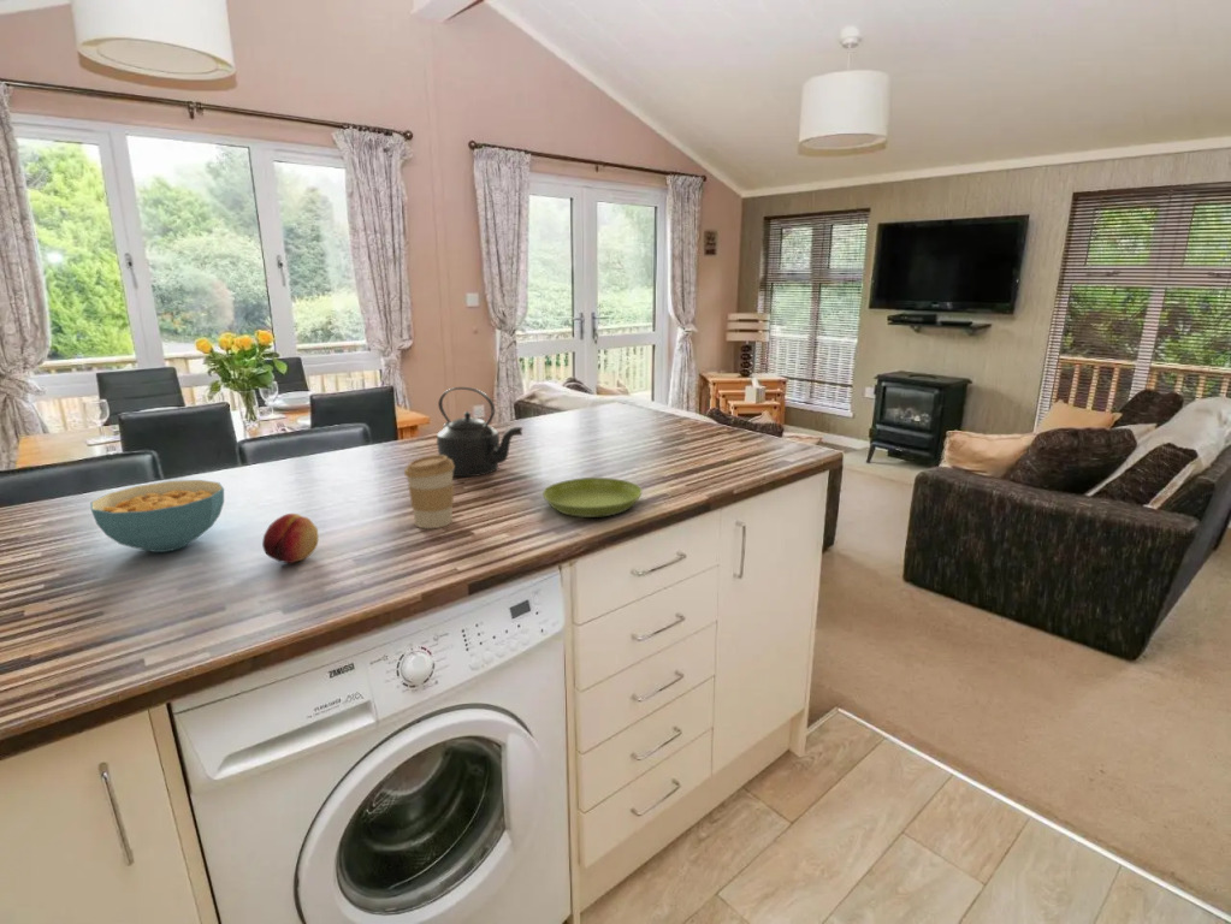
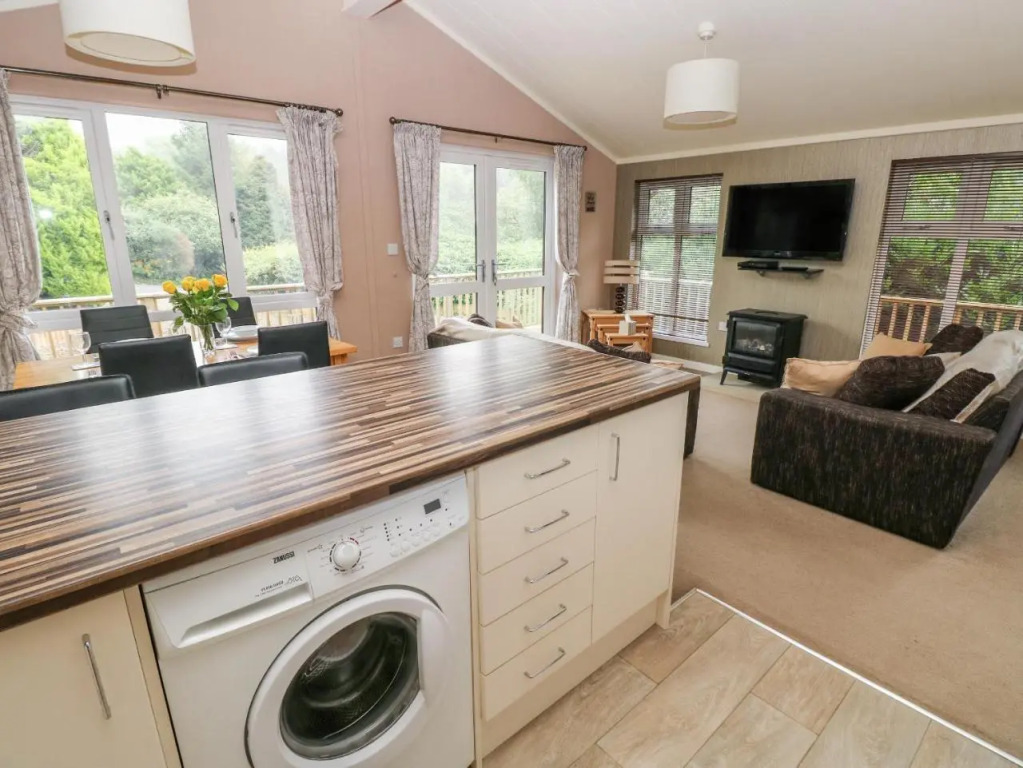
- fruit (290, 537)
- cereal bowl (164, 520)
- coffee cup (431, 490)
- saucer (592, 498)
- kettle (480, 430)
